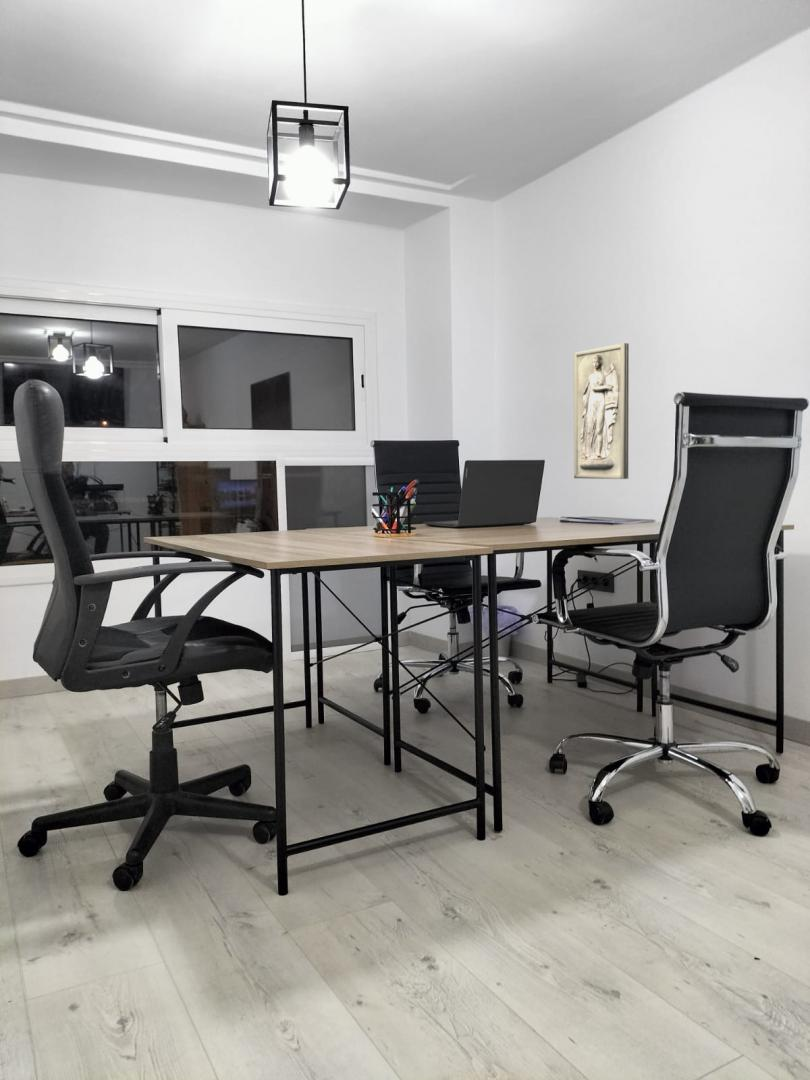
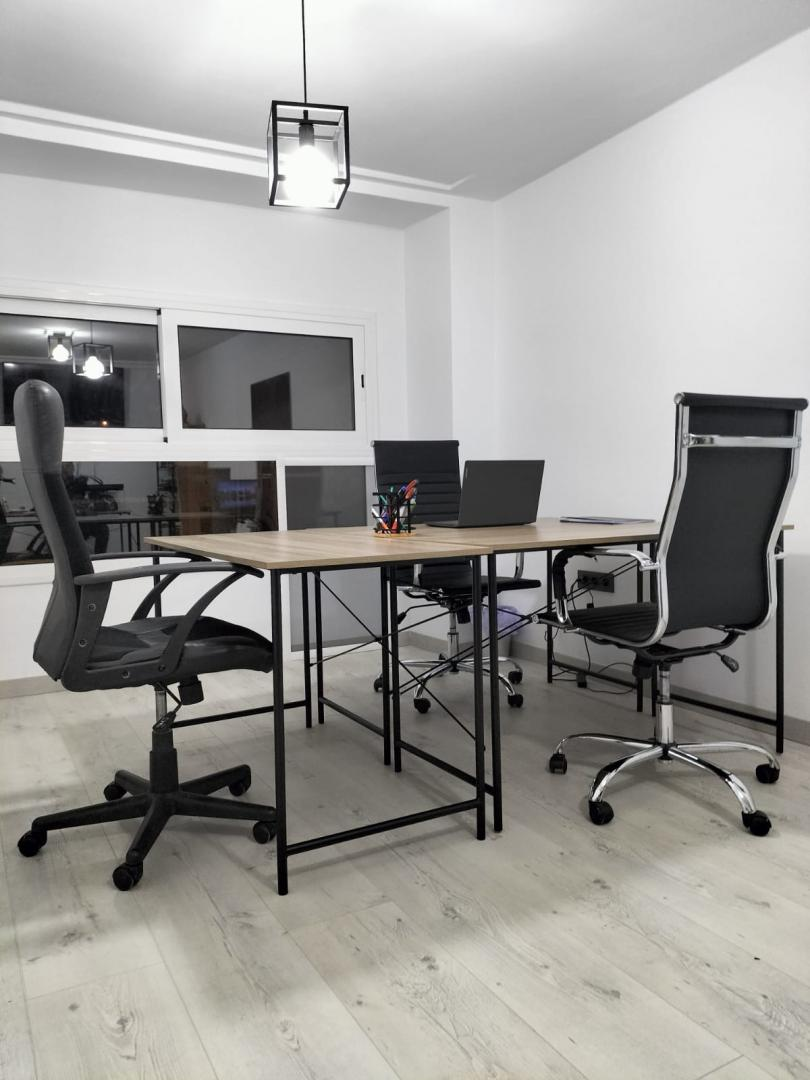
- relief panel (597, 414)
